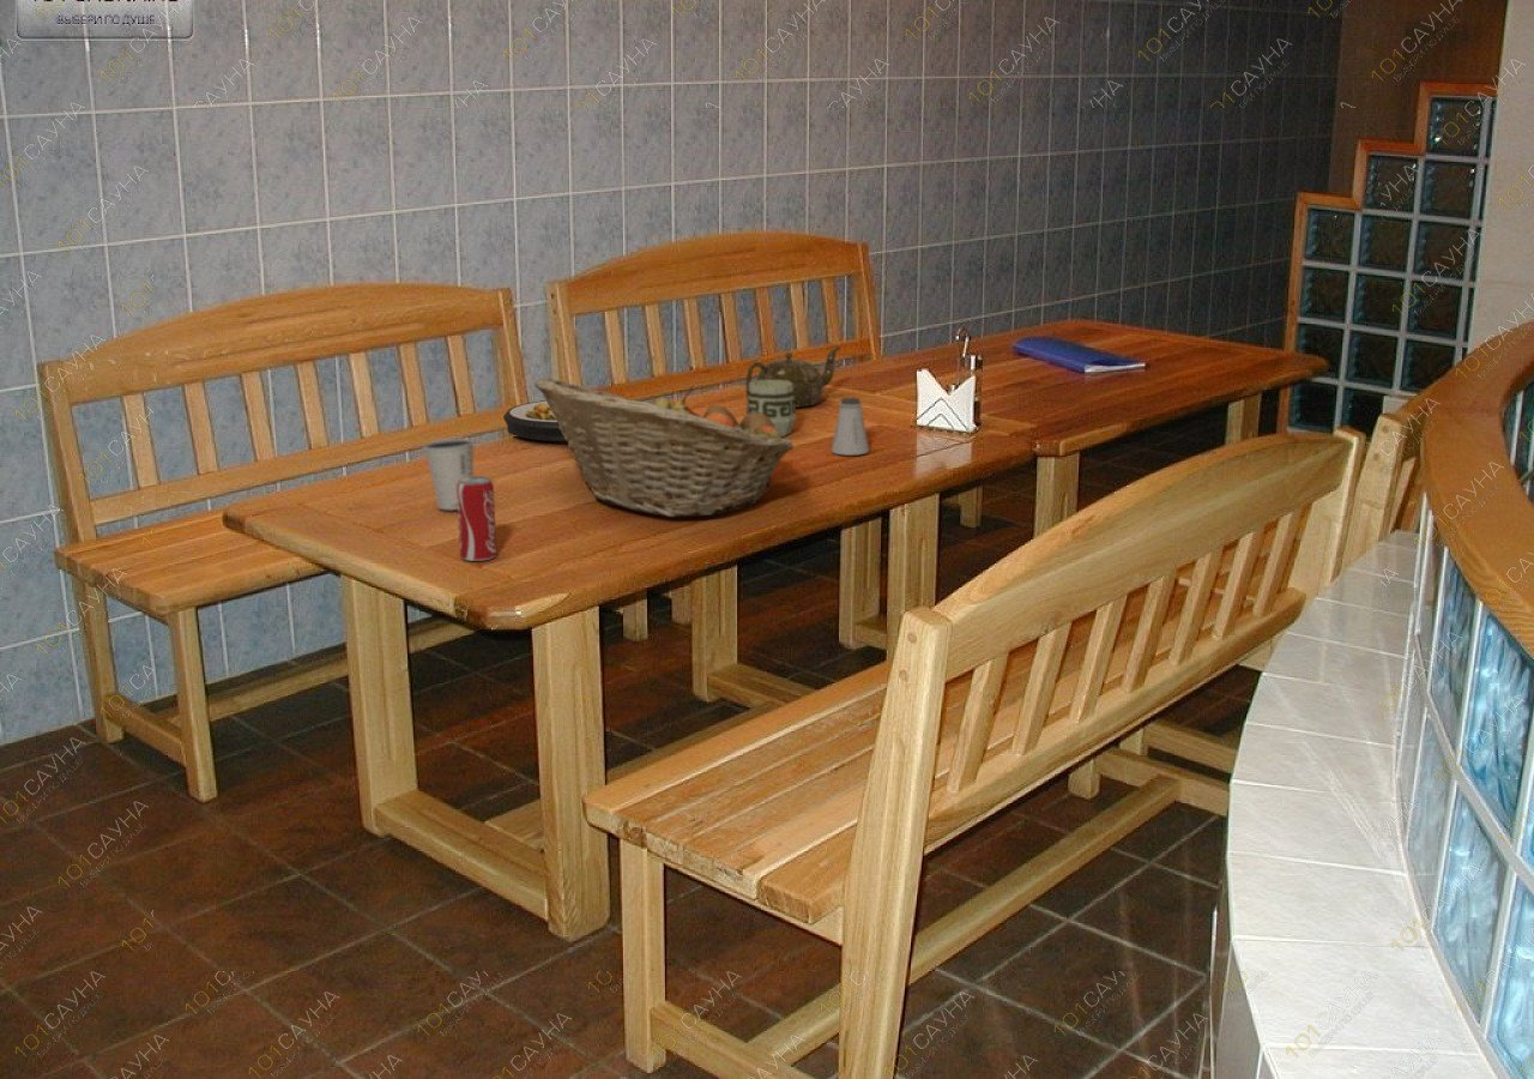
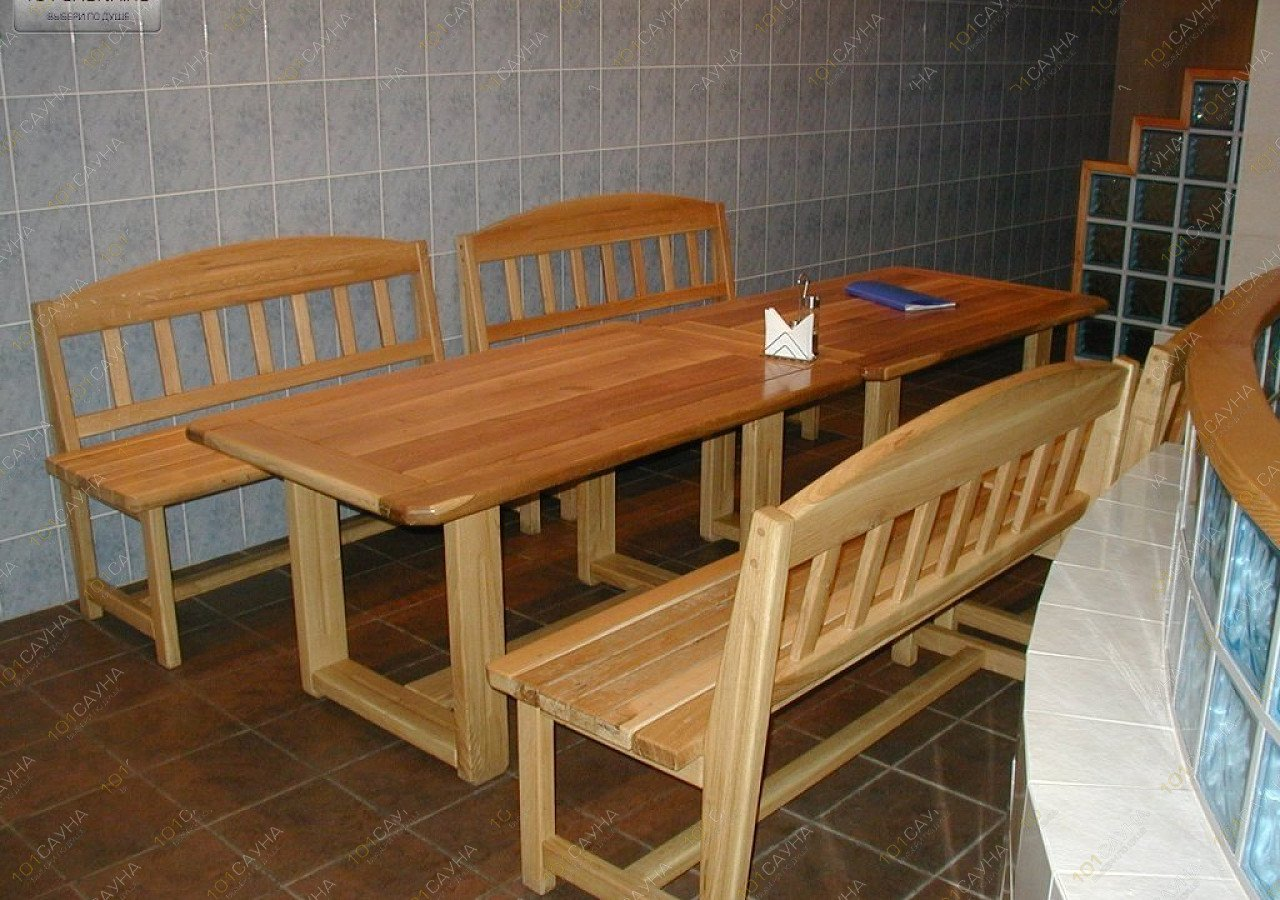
- dixie cup (449, 474)
- fruit basket (663, 436)
- teapot (793, 375)
- saltshaker (850, 424)
- beverage can (476, 518)
- cup (771, 408)
- plate (558, 423)
